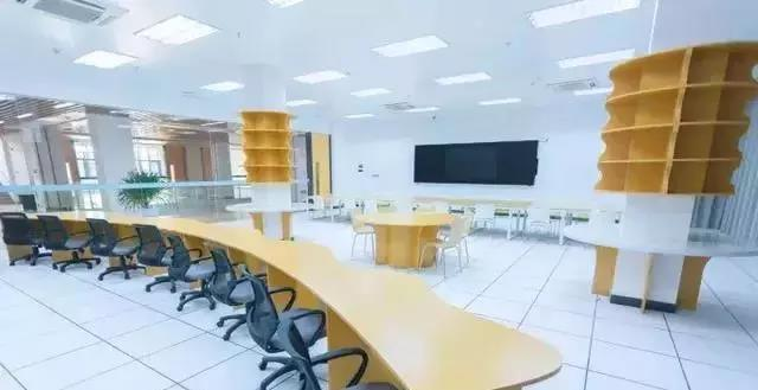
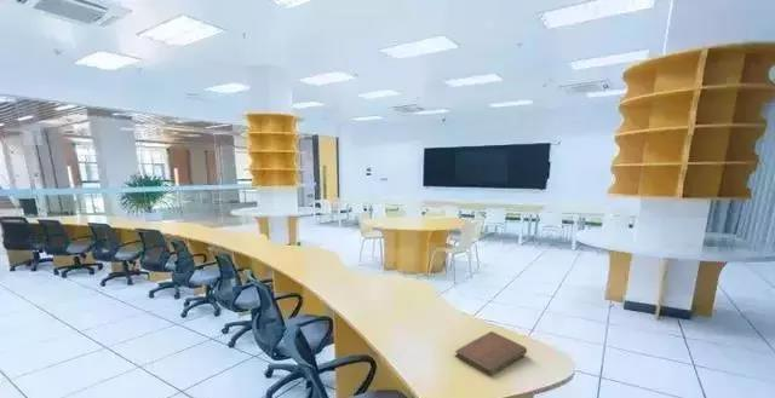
+ notebook (490, 352)
